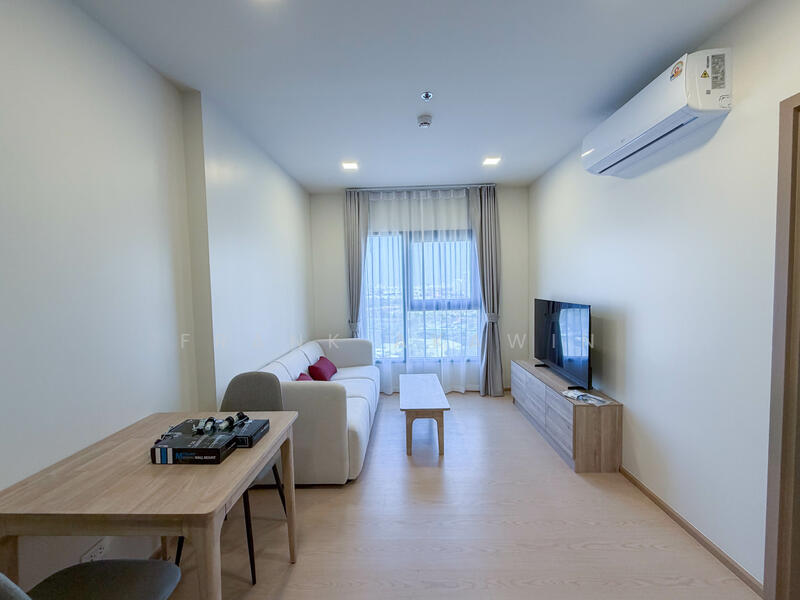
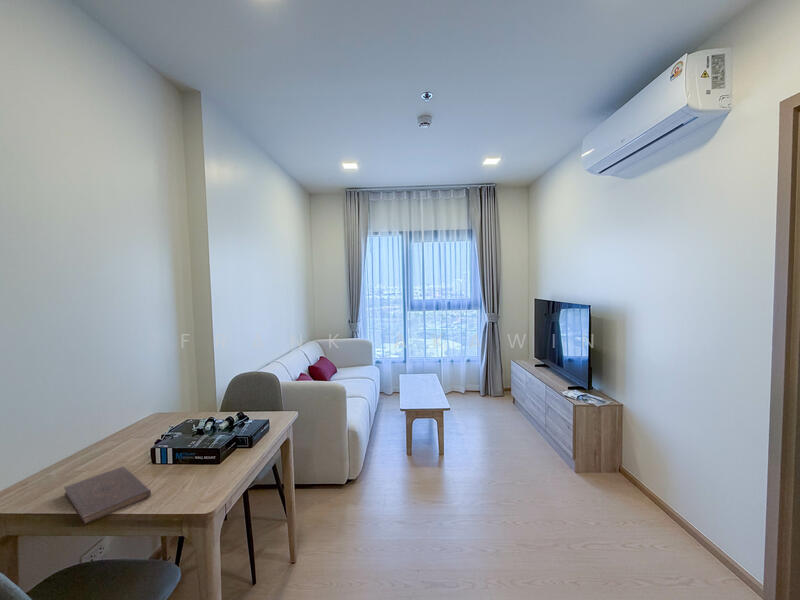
+ book (107, 491)
